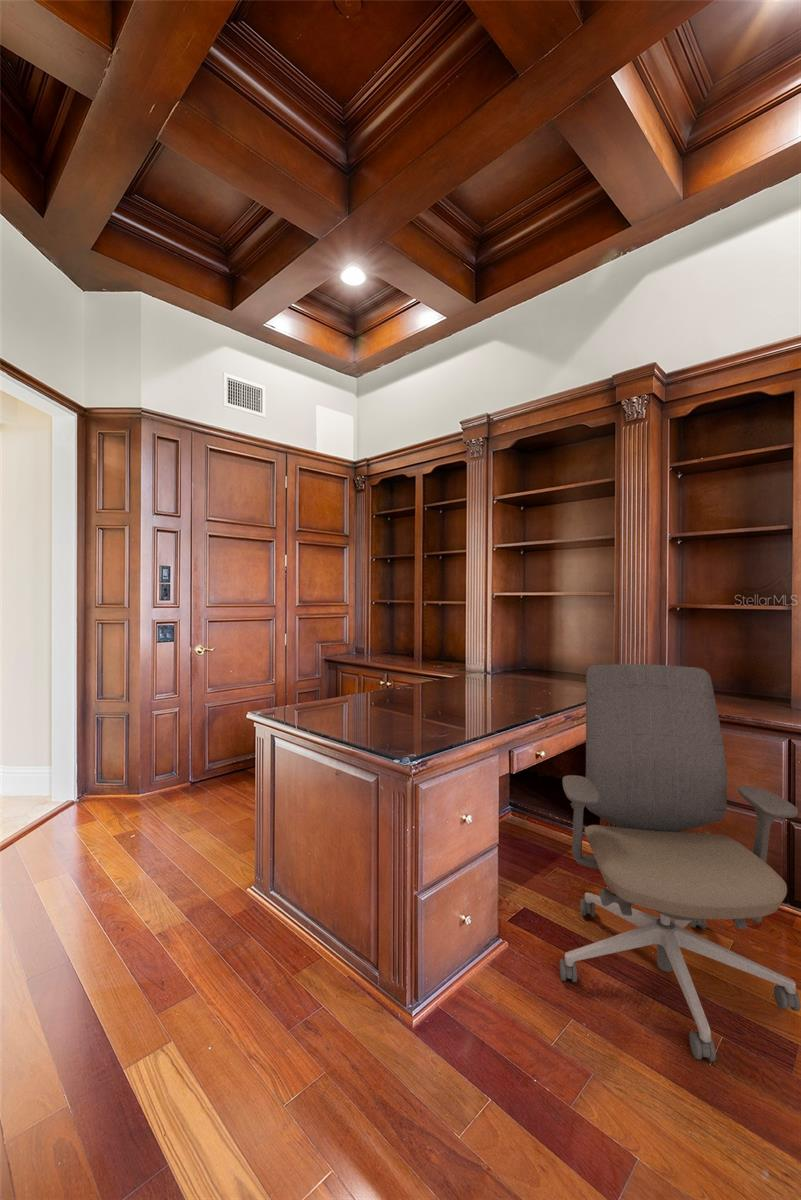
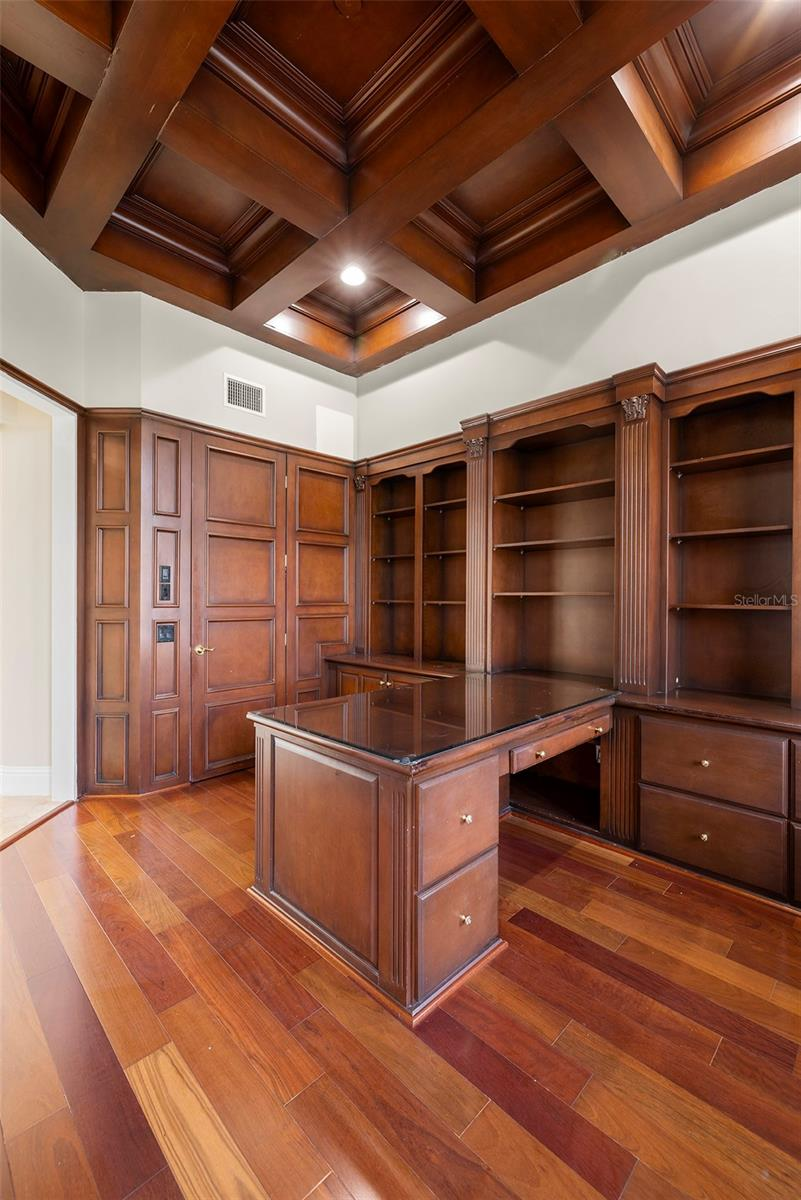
- office chair (667, 826)
